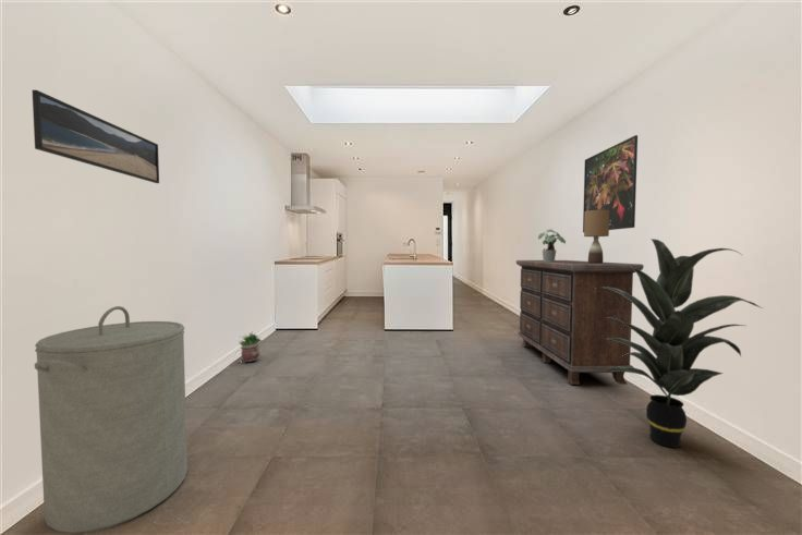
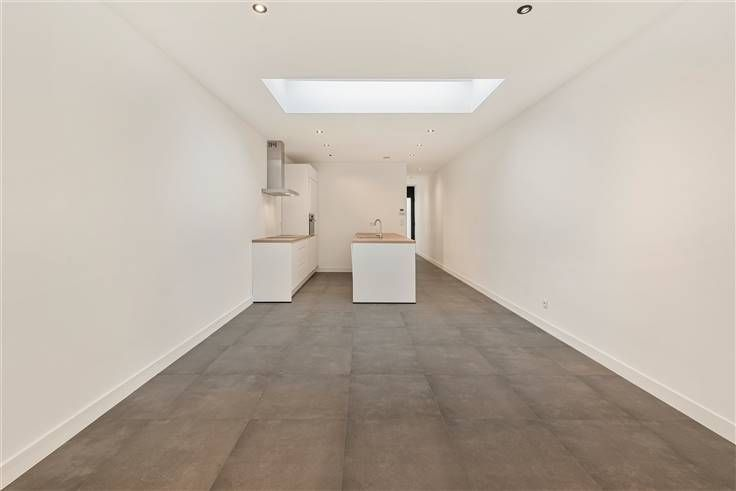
- laundry hamper (120, 399)
- indoor plant (668, 339)
- dresser (567, 312)
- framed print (108, 146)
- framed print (606, 190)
- table lamp (596, 236)
- potted plant (550, 245)
- potted plant (248, 345)
